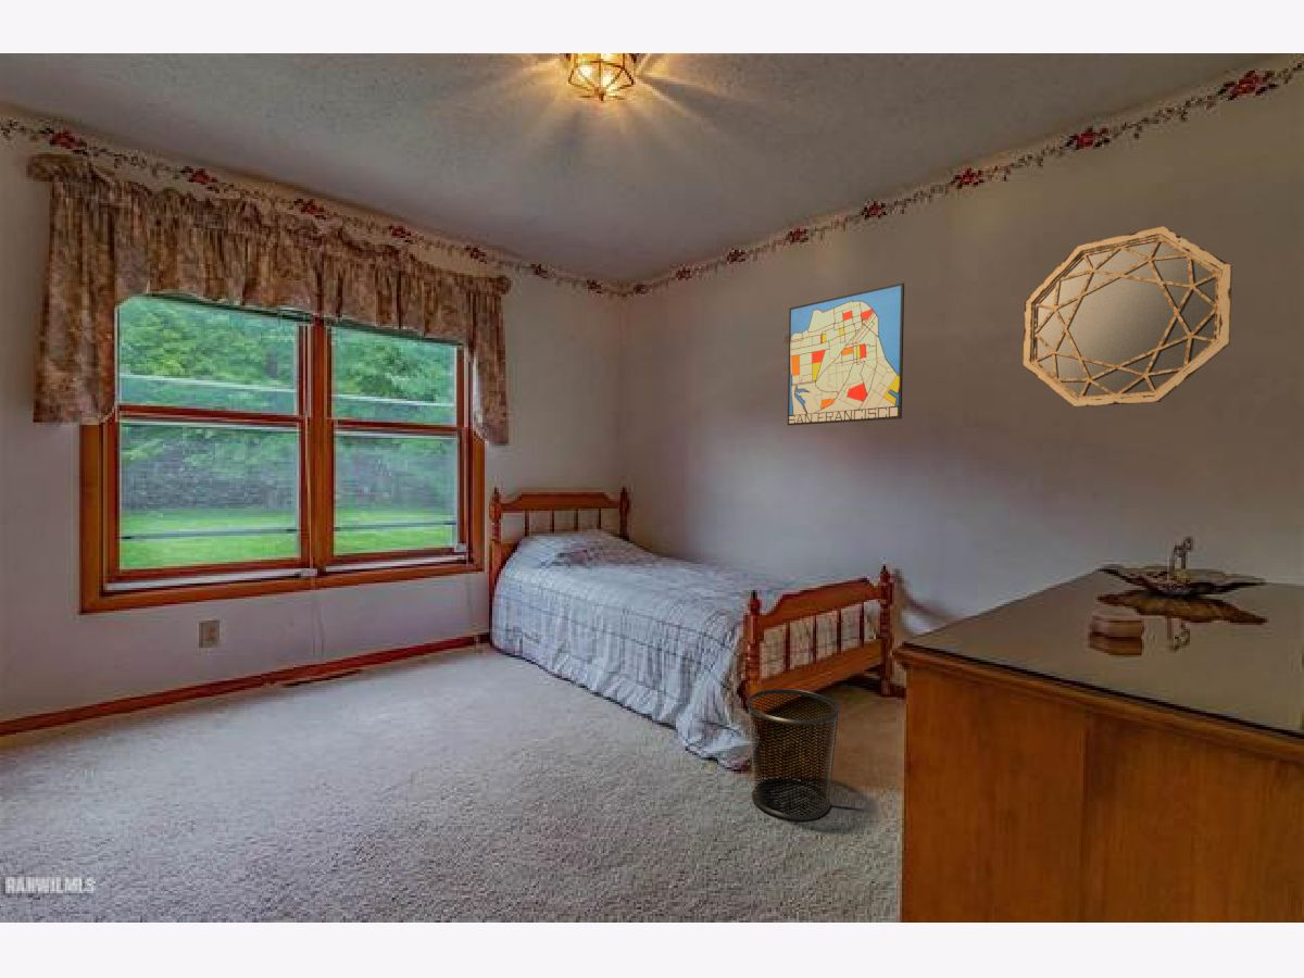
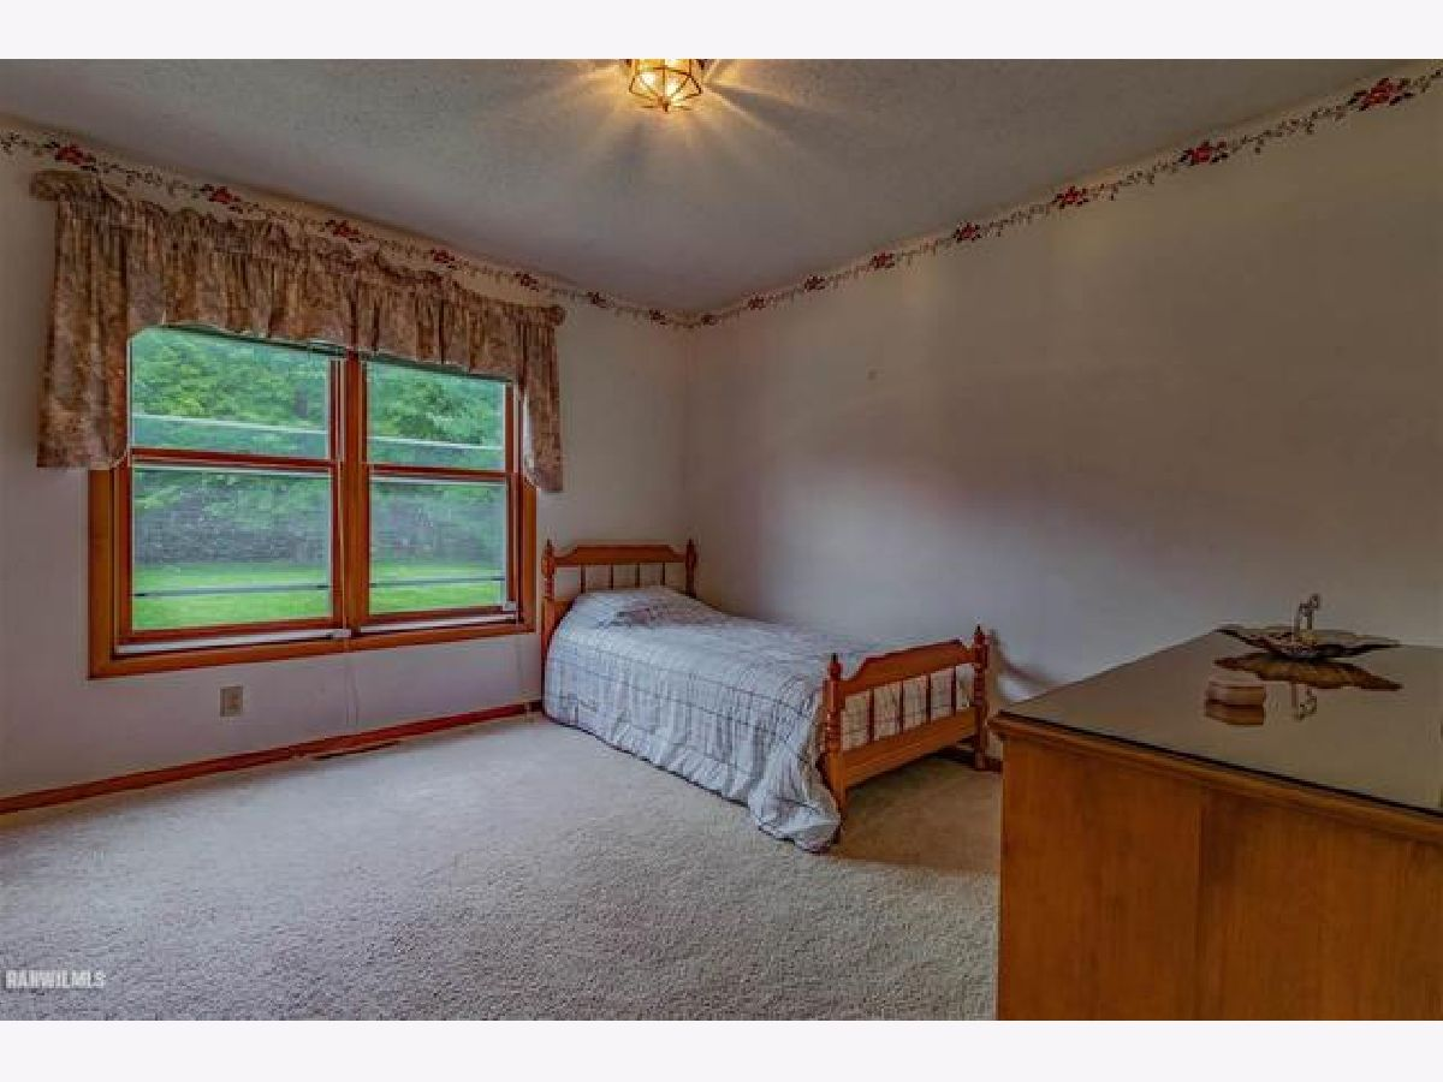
- home mirror (1117, 321)
- waste bin (791, 751)
- wall art (841, 359)
